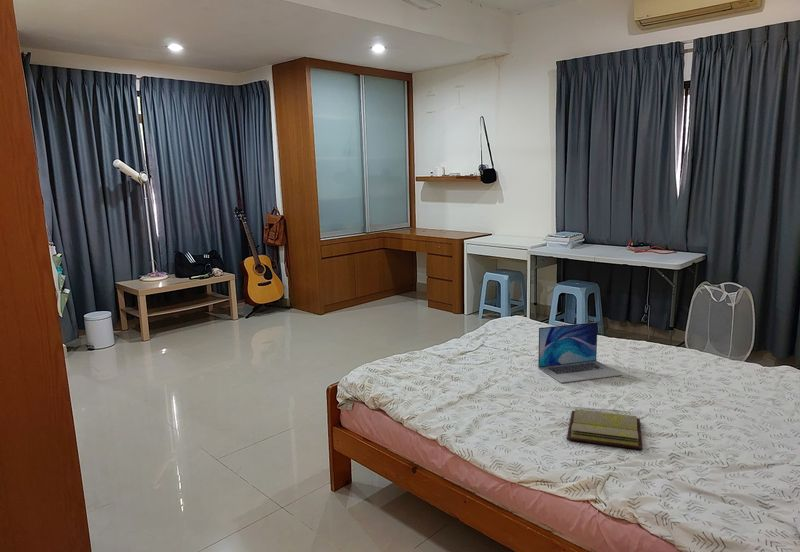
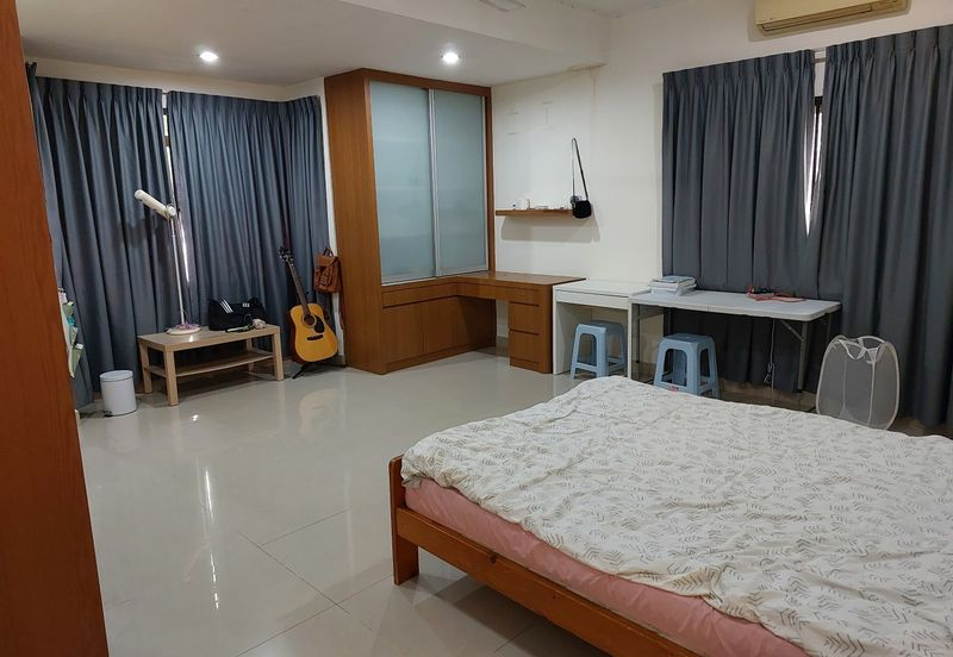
- laptop (580, 351)
- diary (604, 426)
